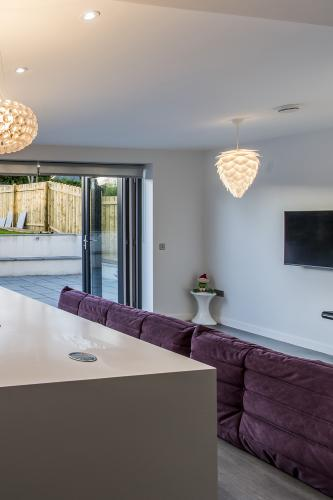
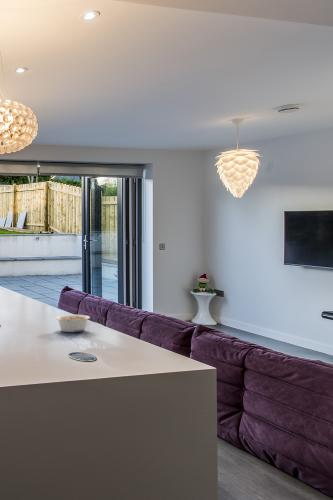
+ legume (73, 322)
